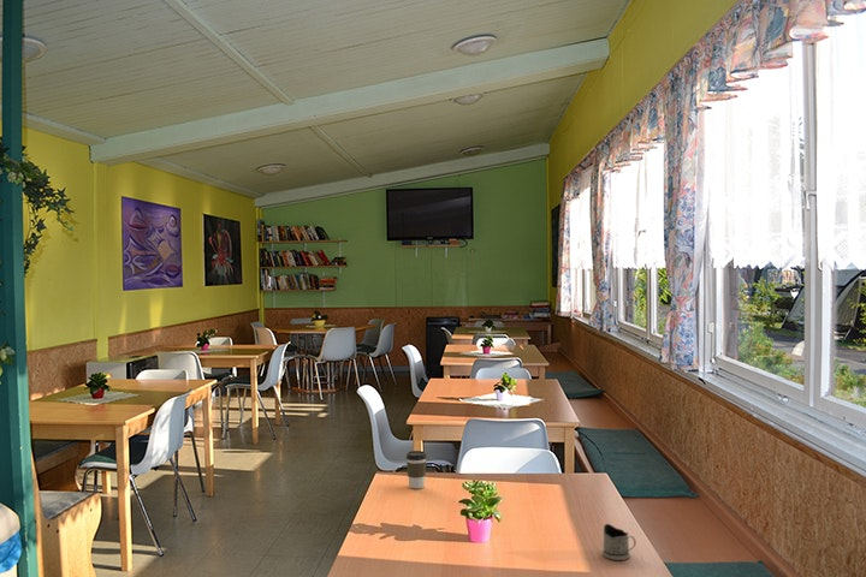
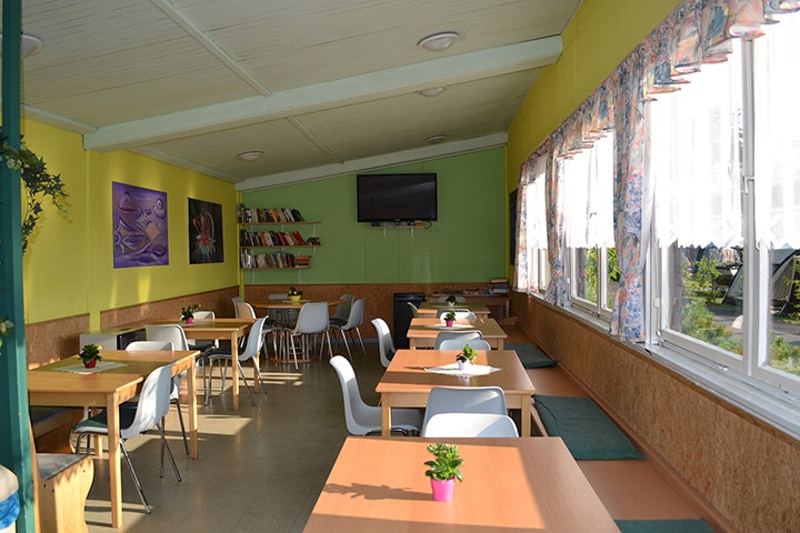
- coffee cup (416, 469)
- tea glass holder (619, 542)
